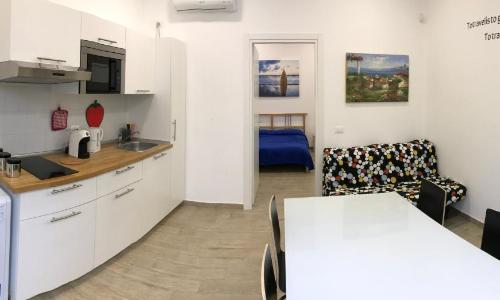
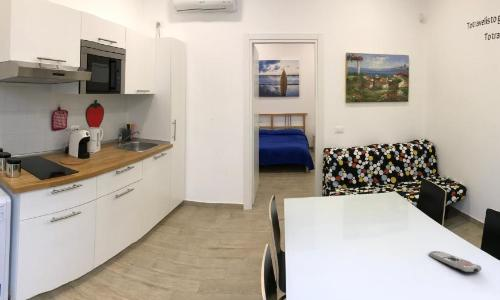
+ remote control (452, 261)
